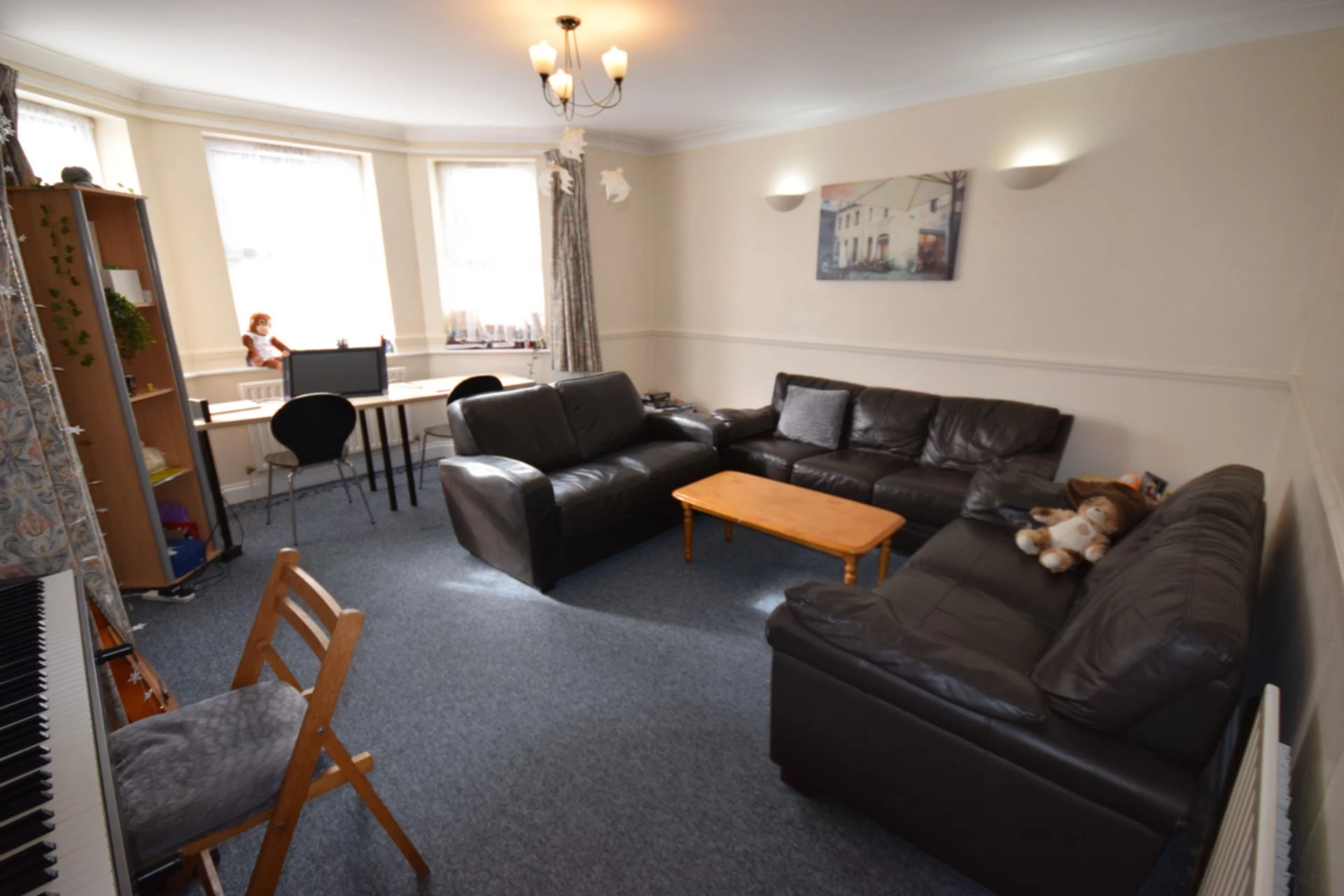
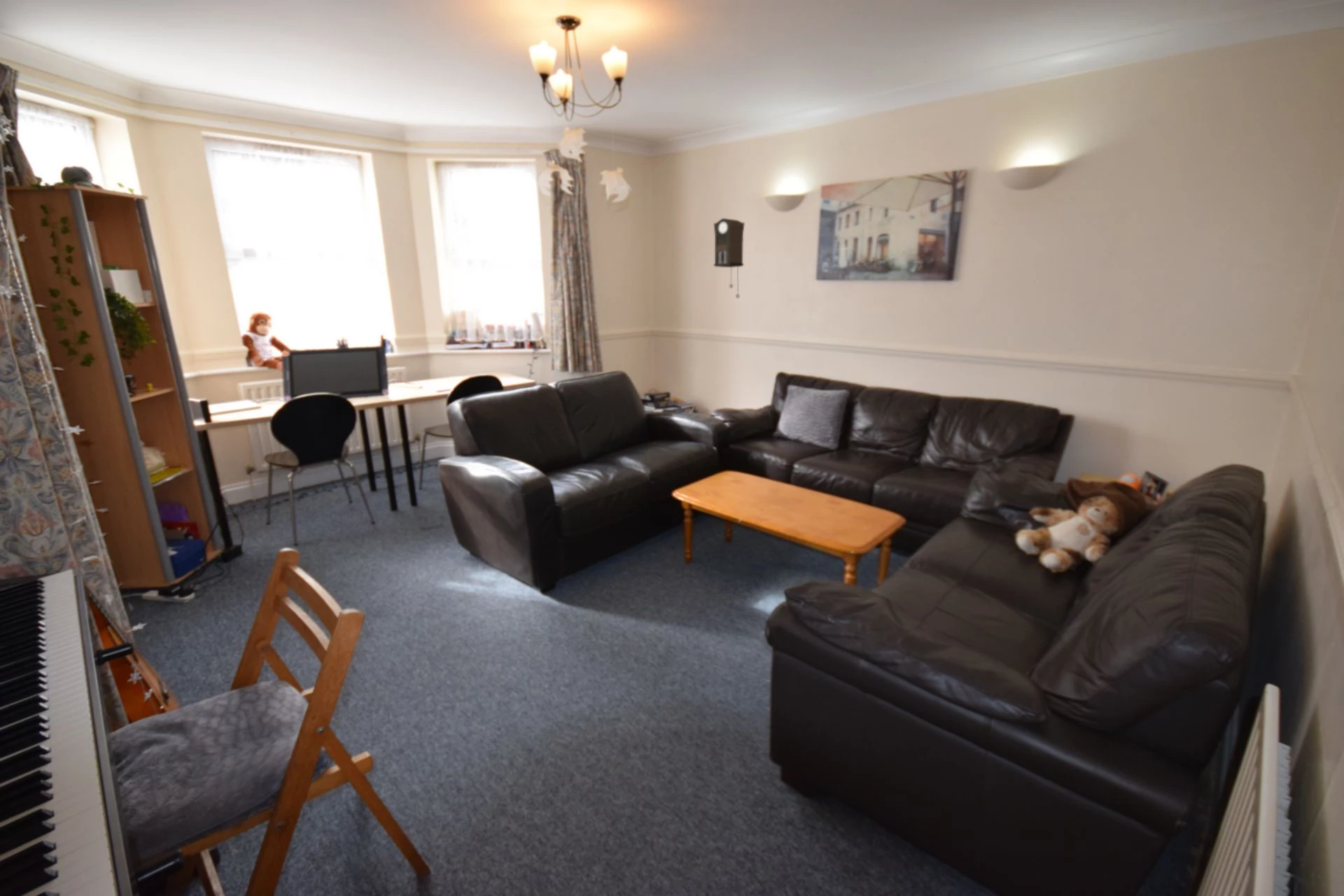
+ pendulum clock (729, 259)
